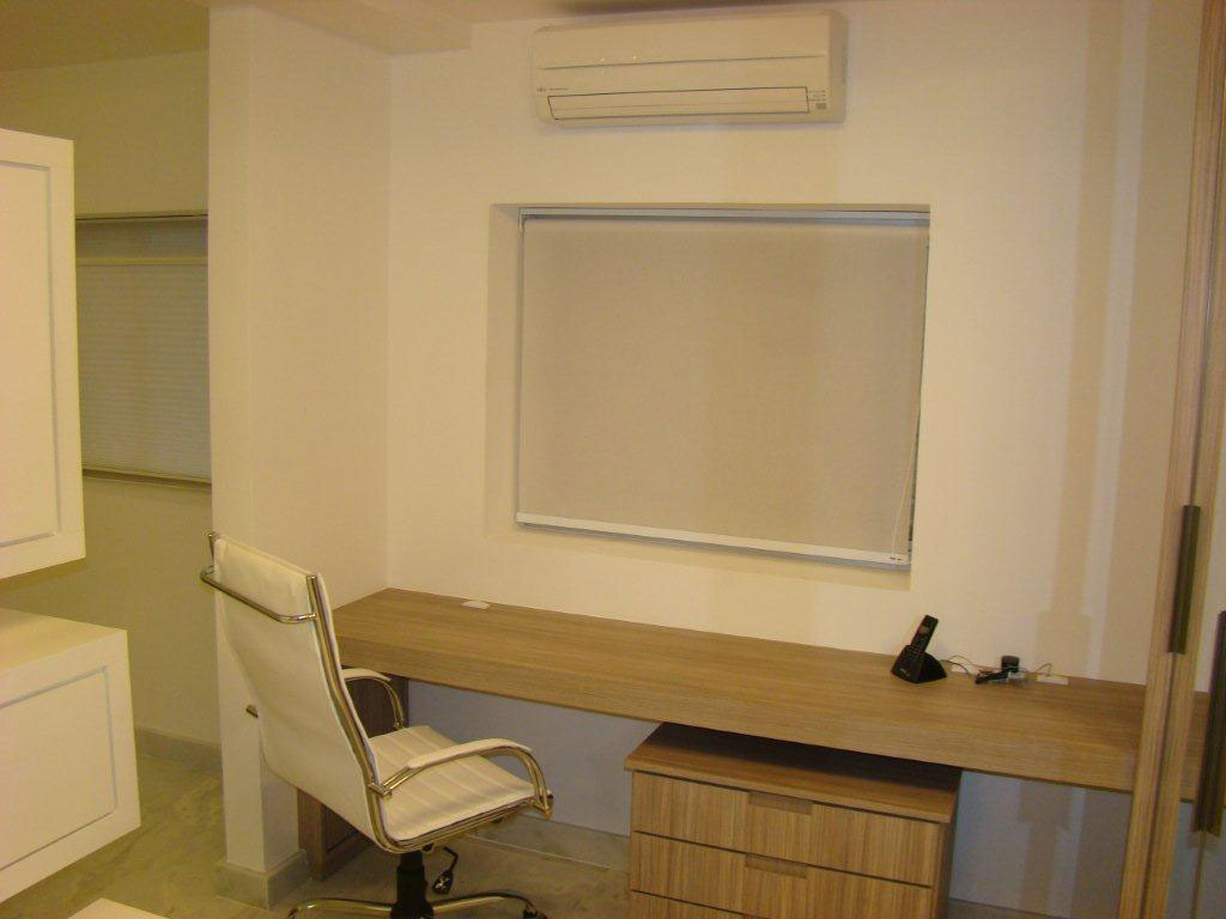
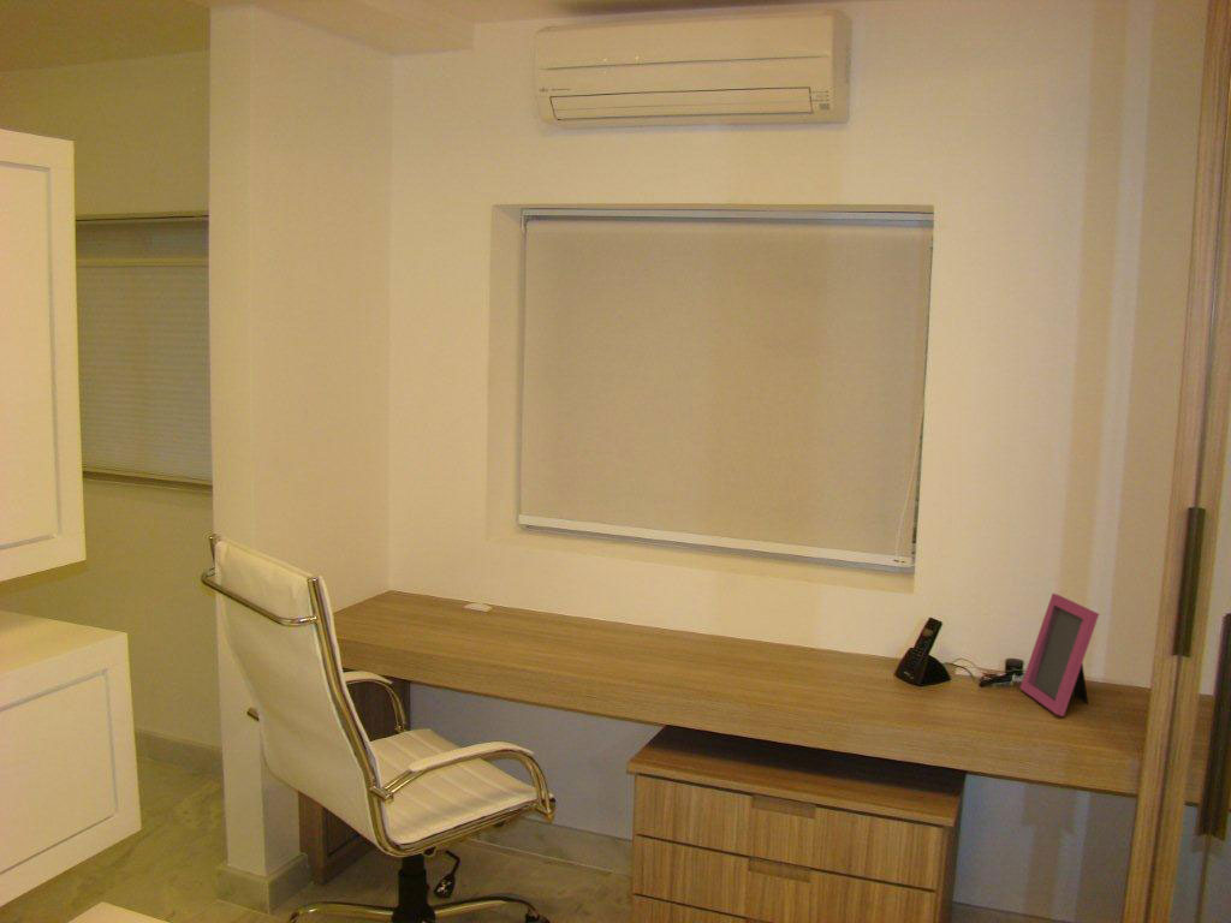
+ picture frame (1066, 653)
